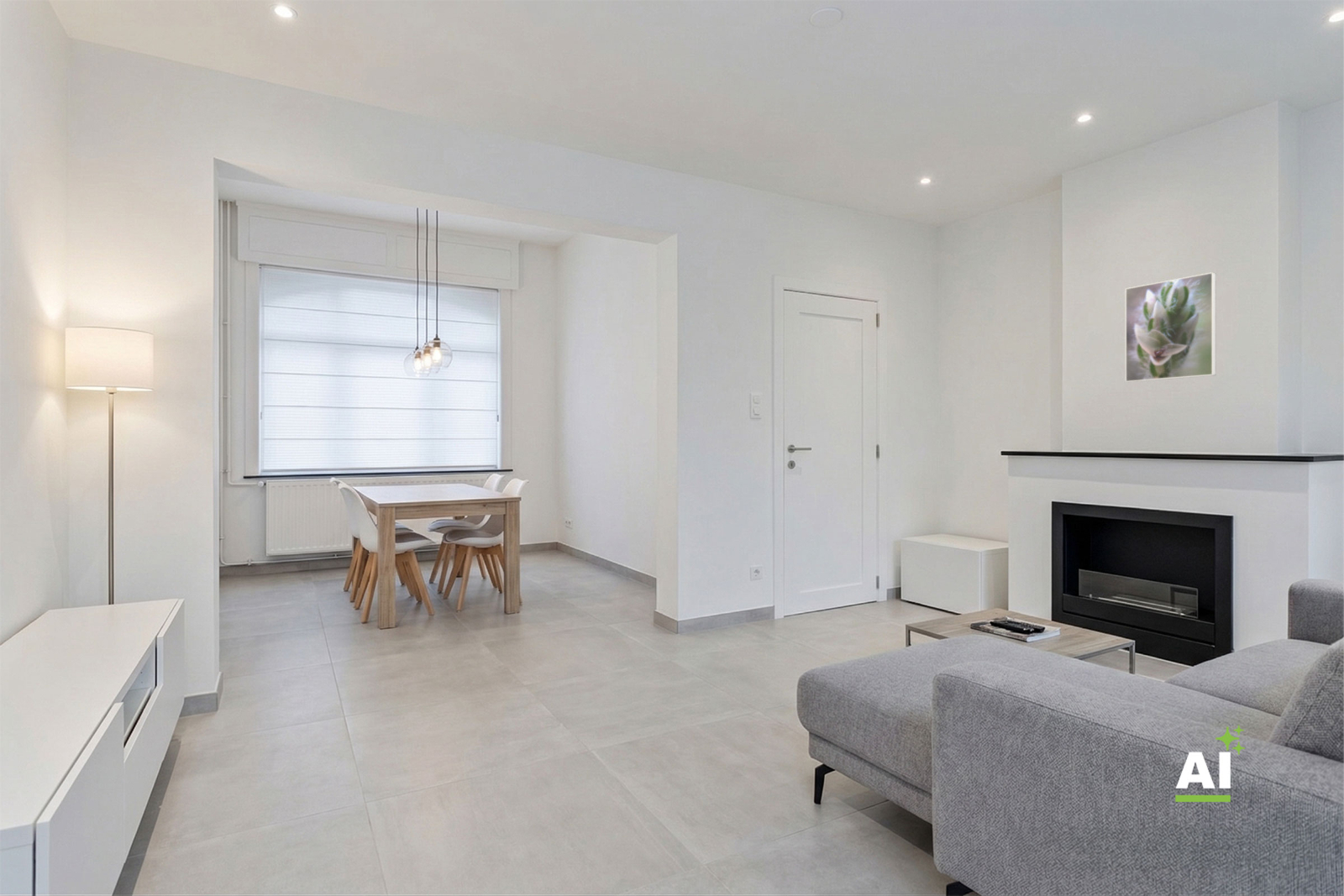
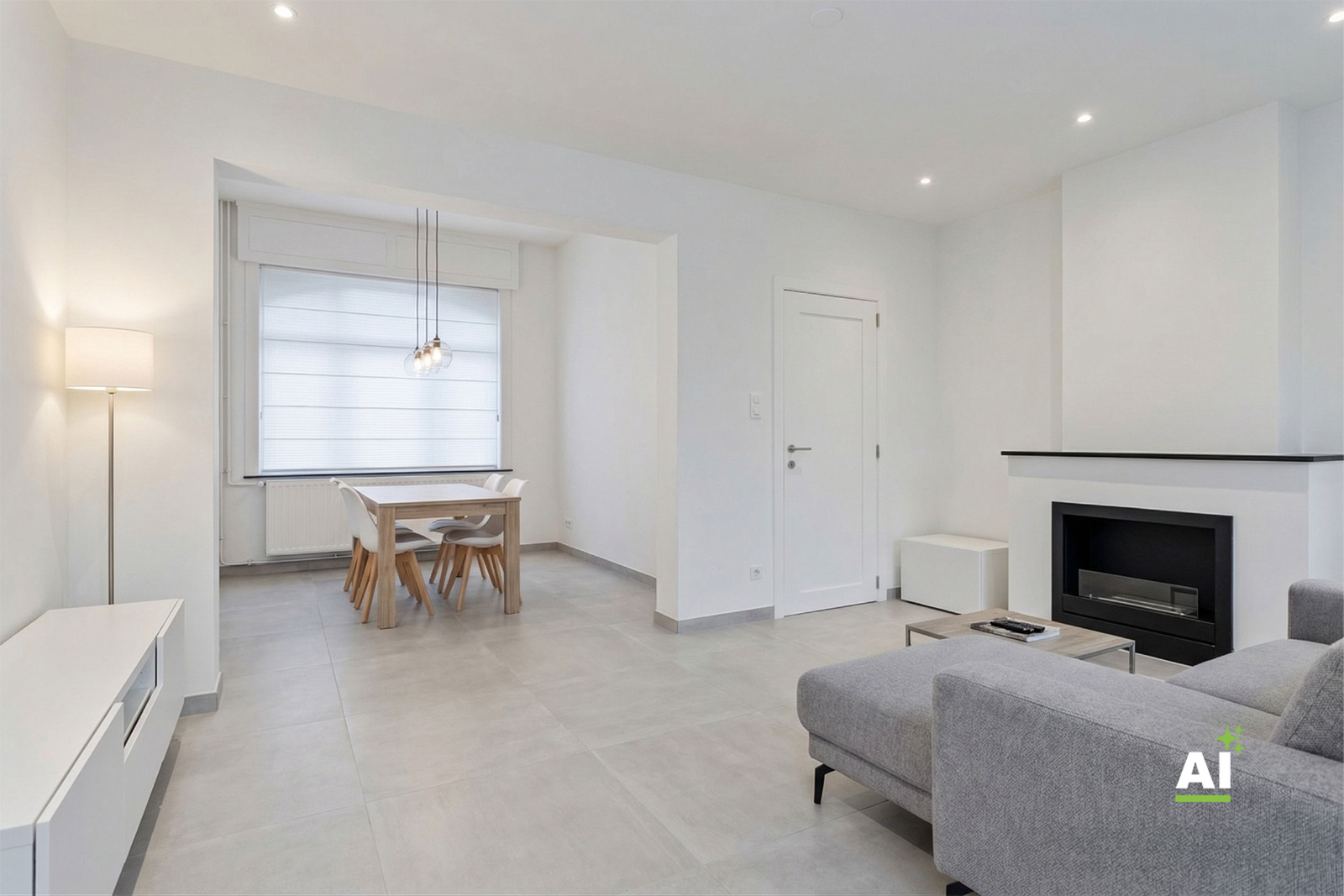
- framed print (1168, 329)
